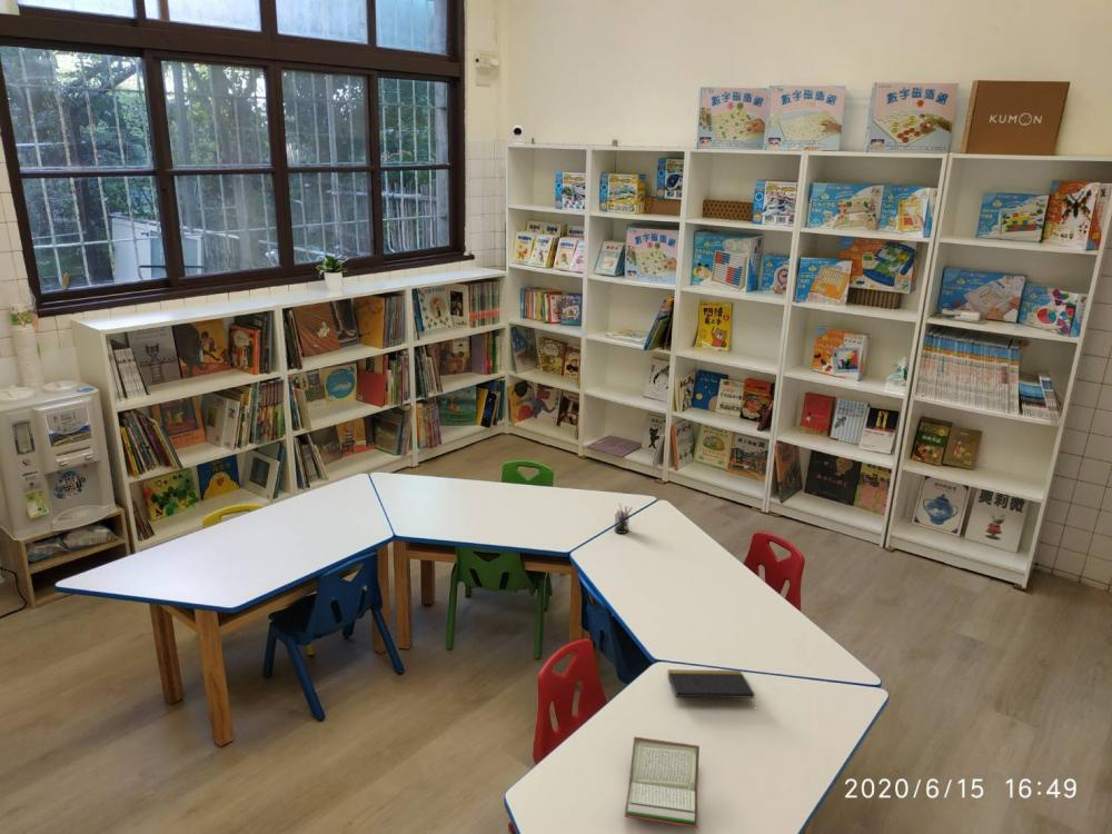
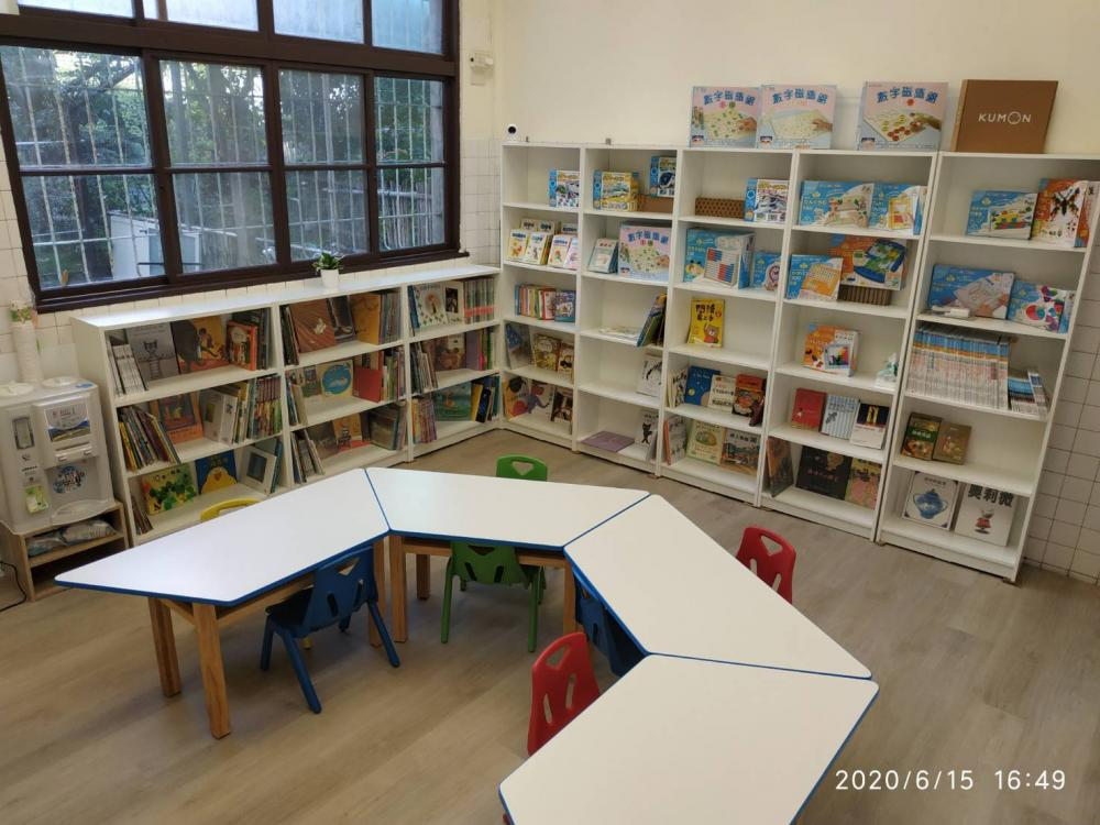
- book (663, 785)
- pen holder (624, 517)
- notepad (709, 683)
